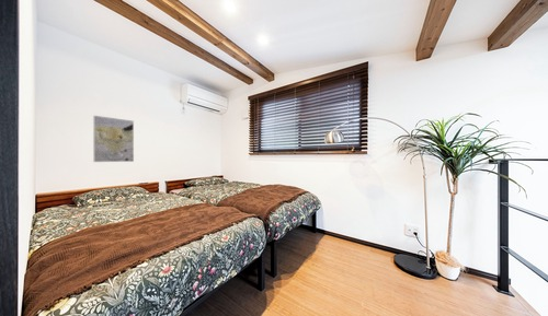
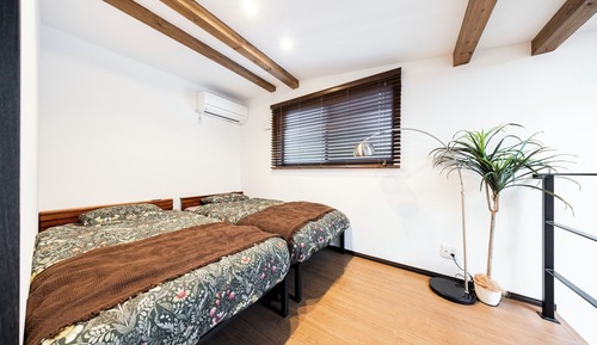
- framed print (114, 140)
